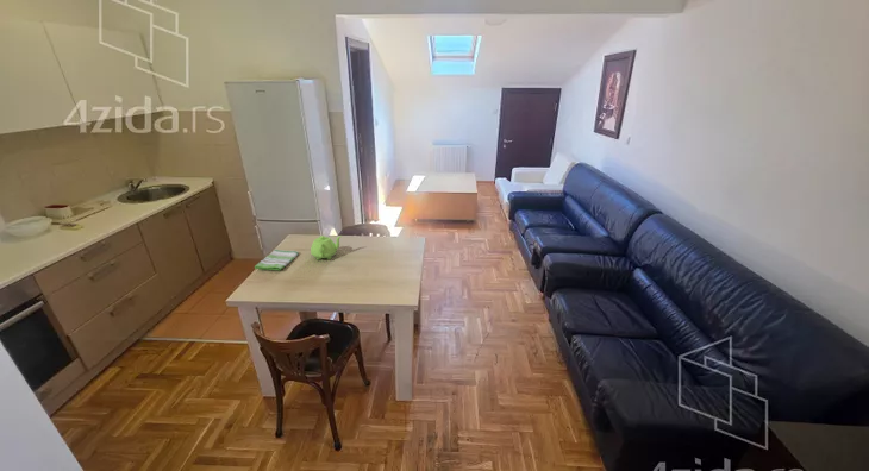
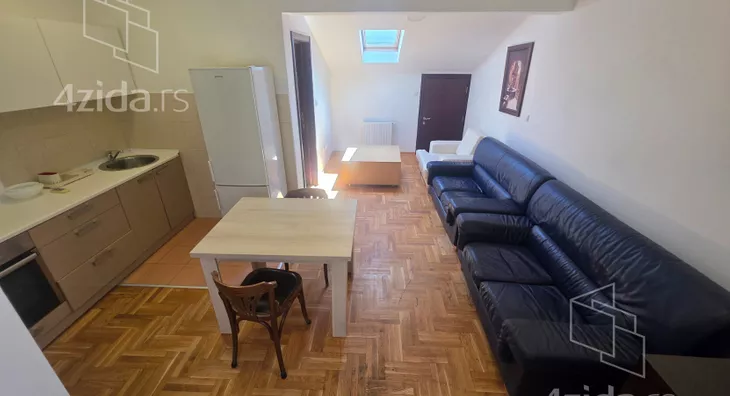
- teapot (326, 246)
- dish towel (277, 258)
